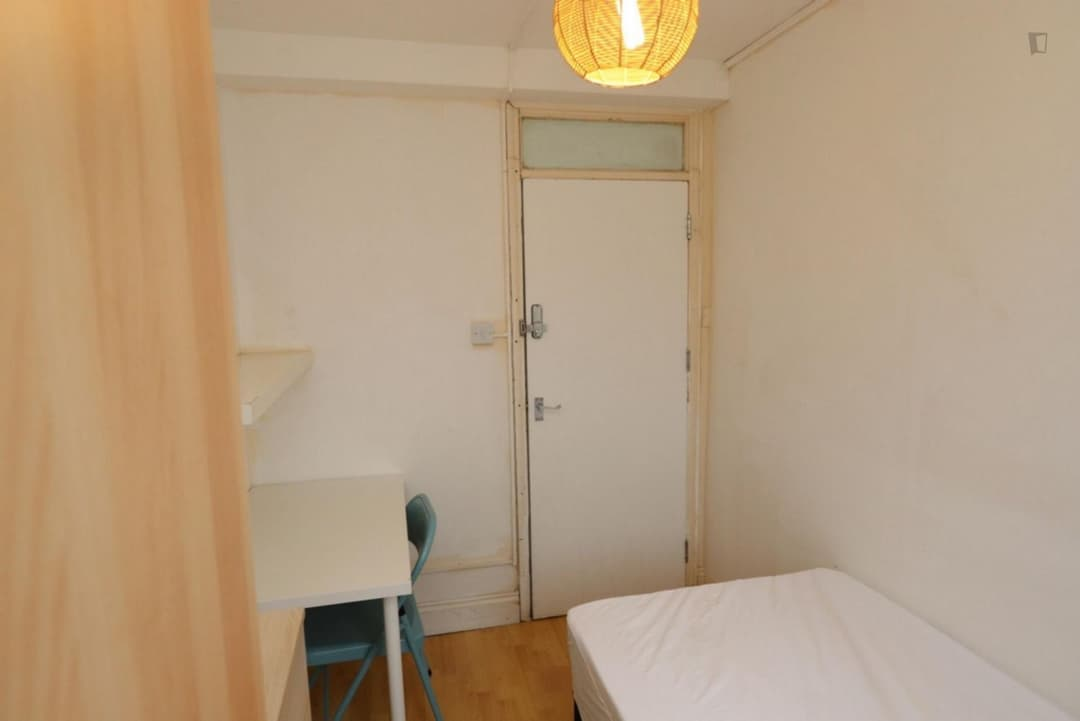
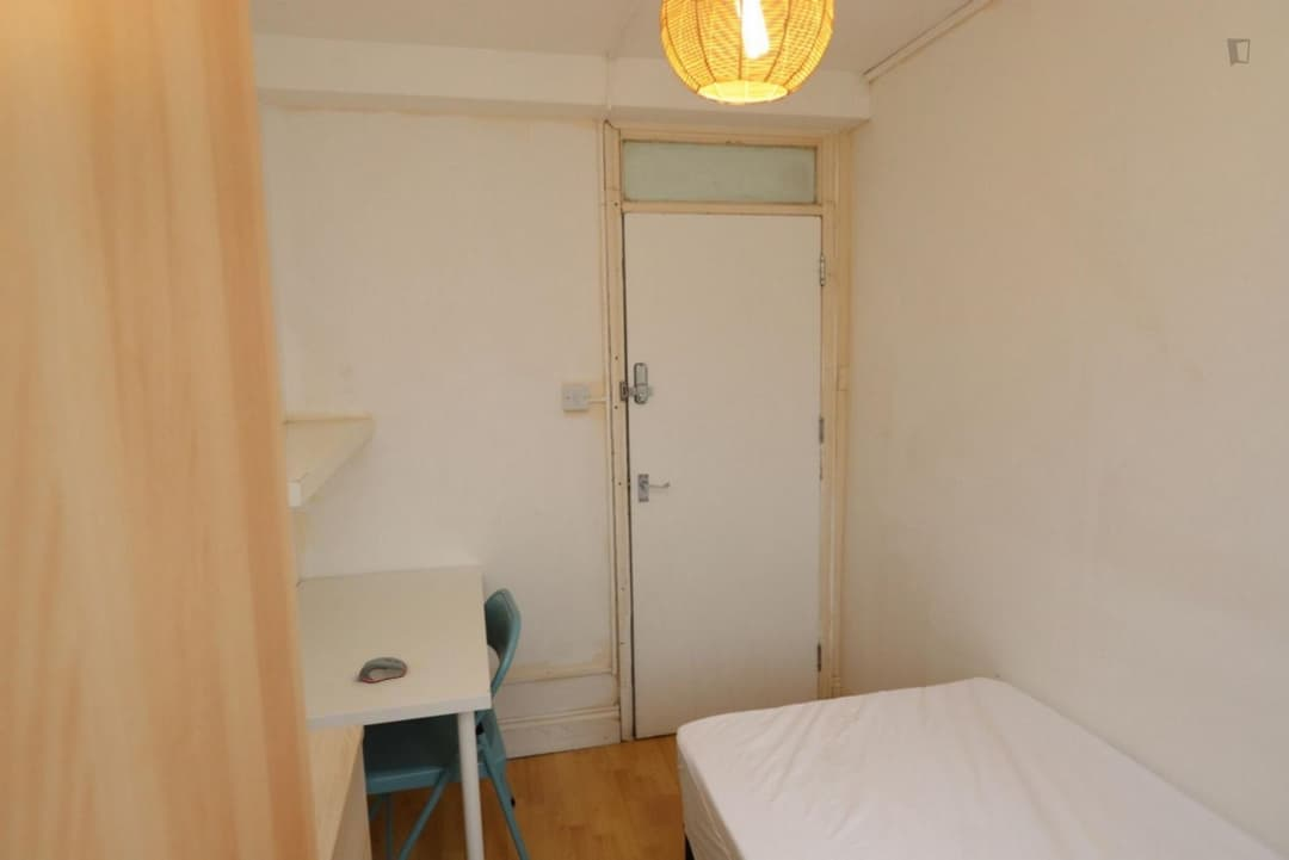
+ computer mouse (383, 667)
